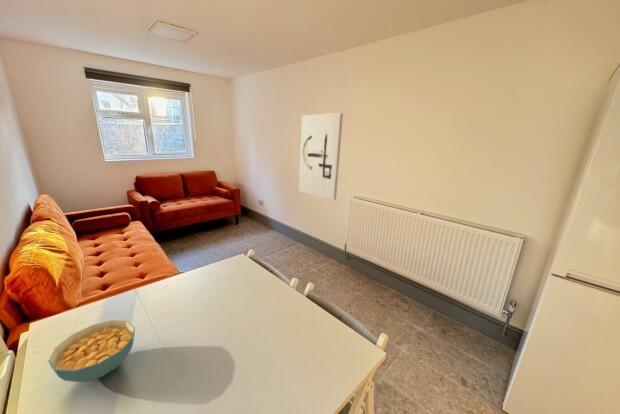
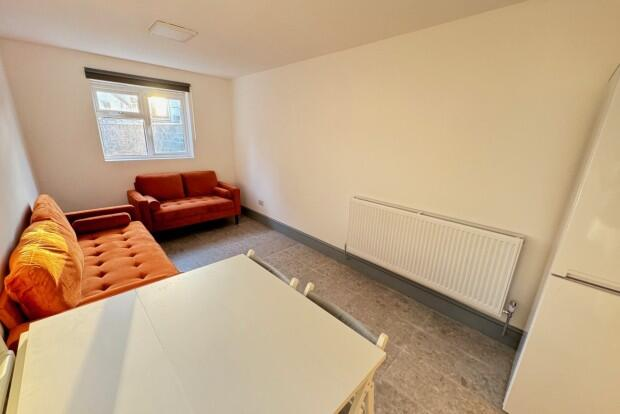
- wall art (318, 156)
- cereal bowl (97, 355)
